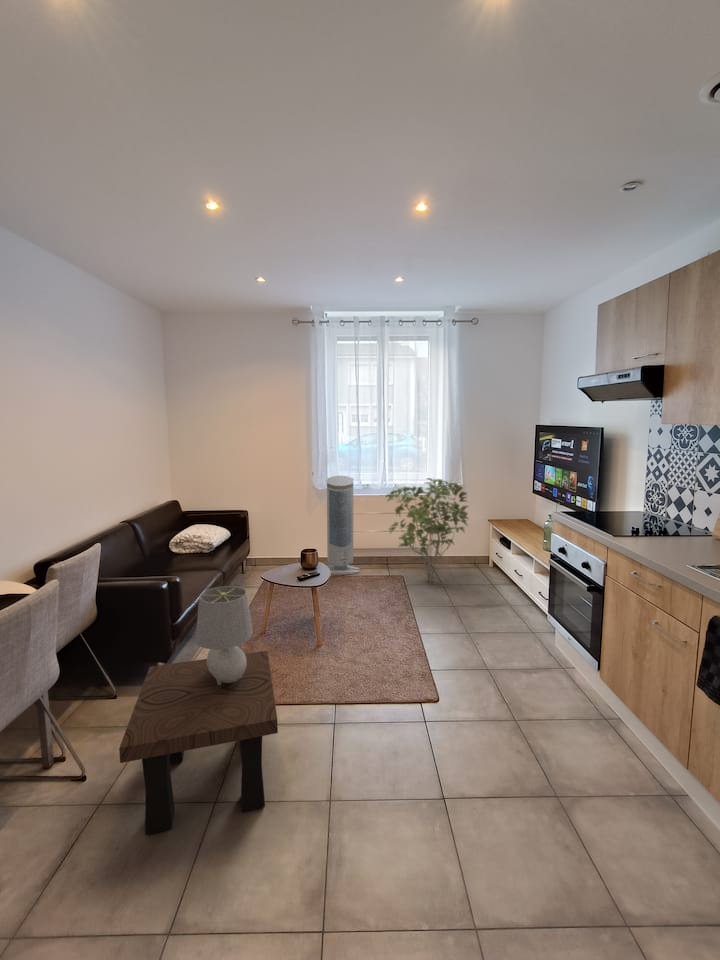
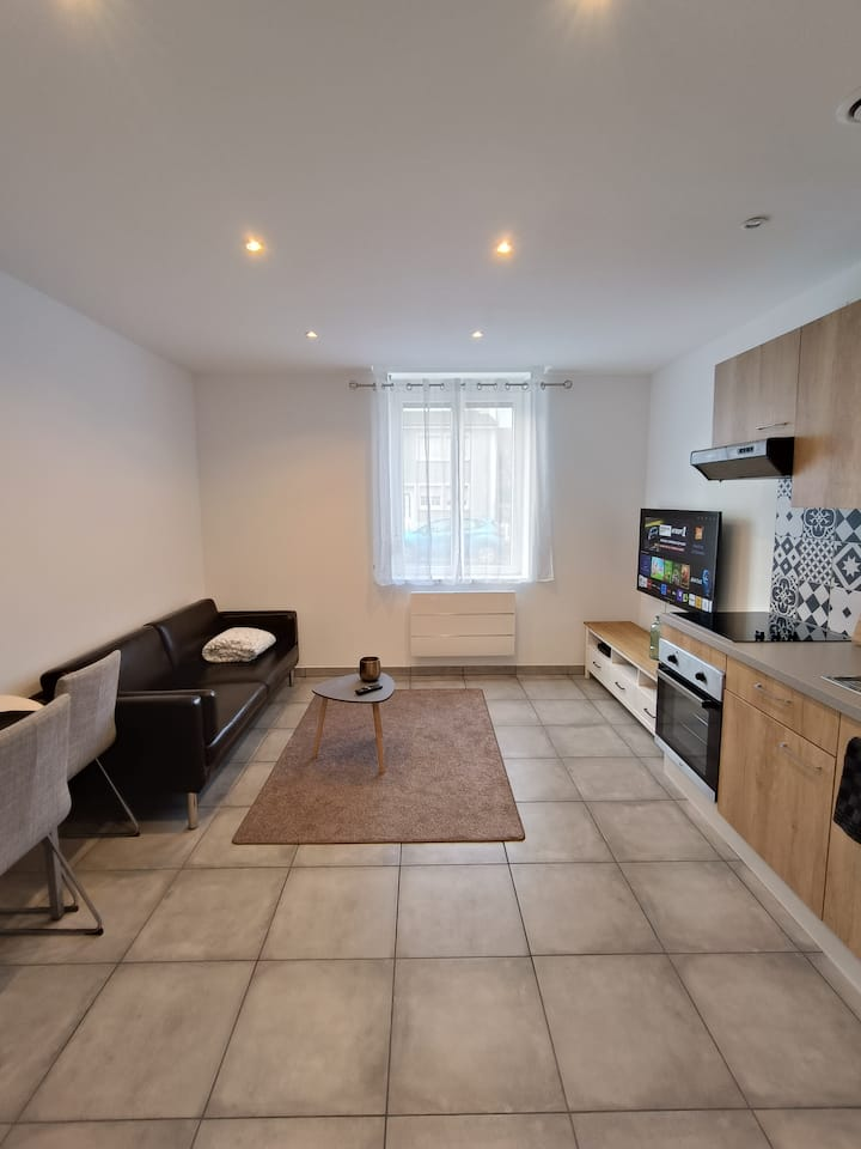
- shrub (430, 530)
- air purifier (340, 524)
- side table (208, 734)
- table lamp (224, 635)
